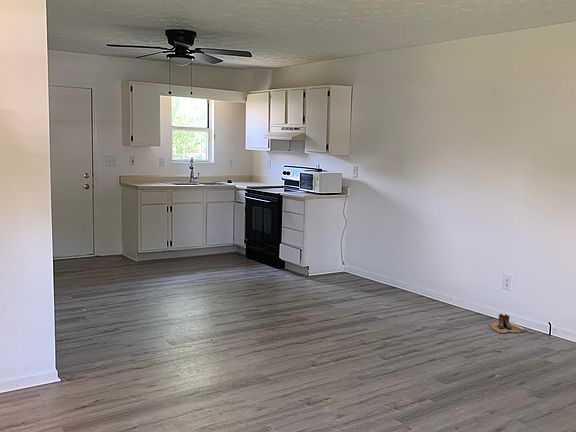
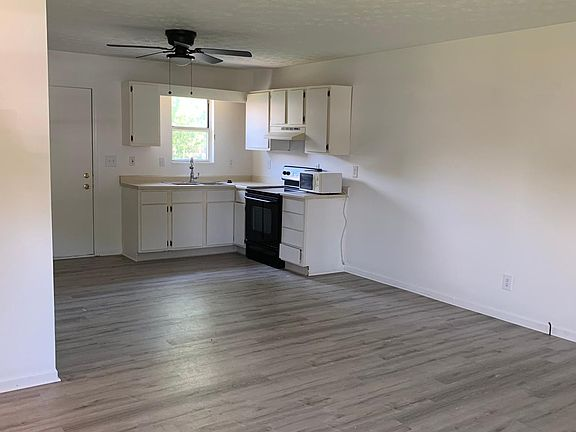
- boots (506, 321)
